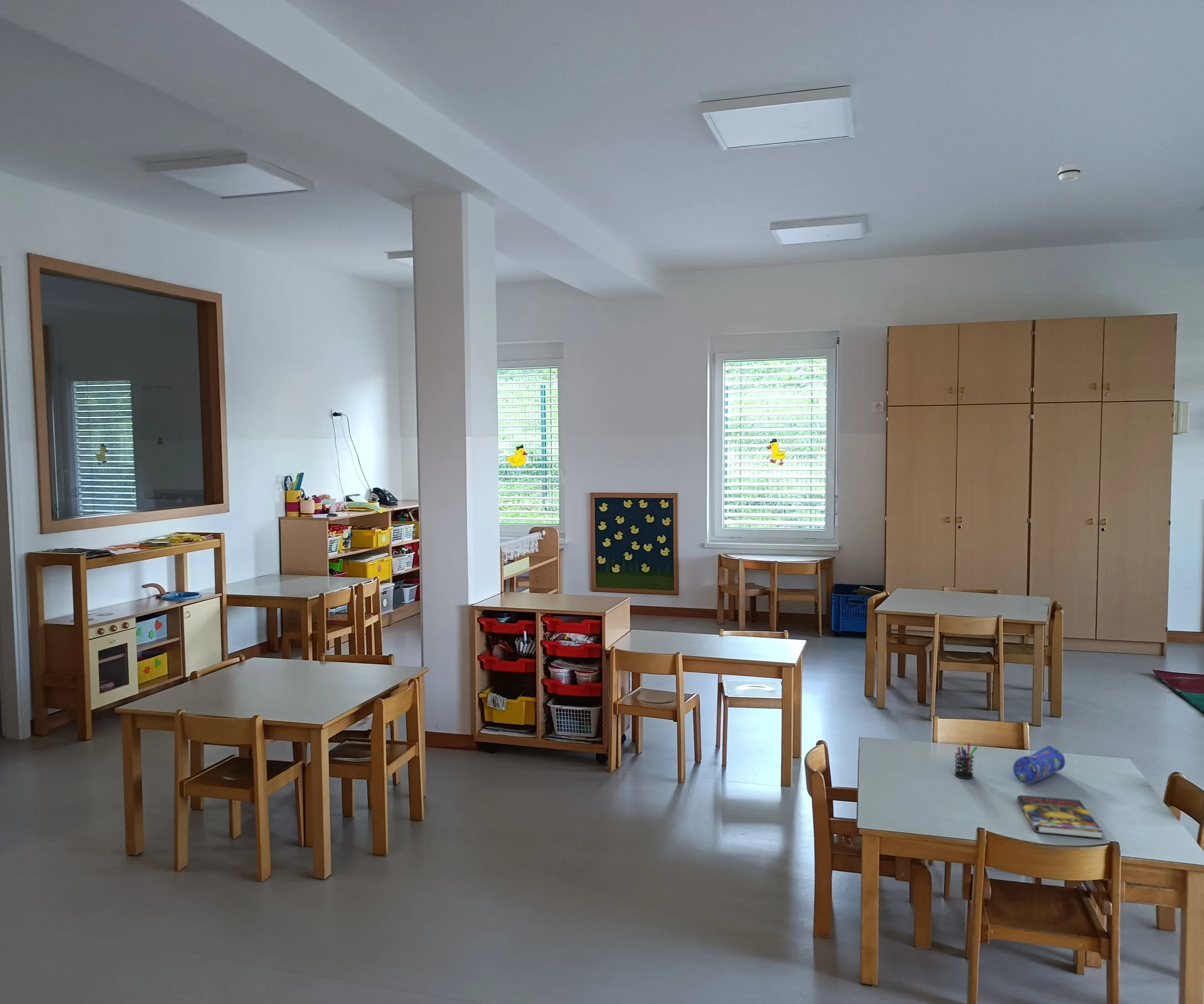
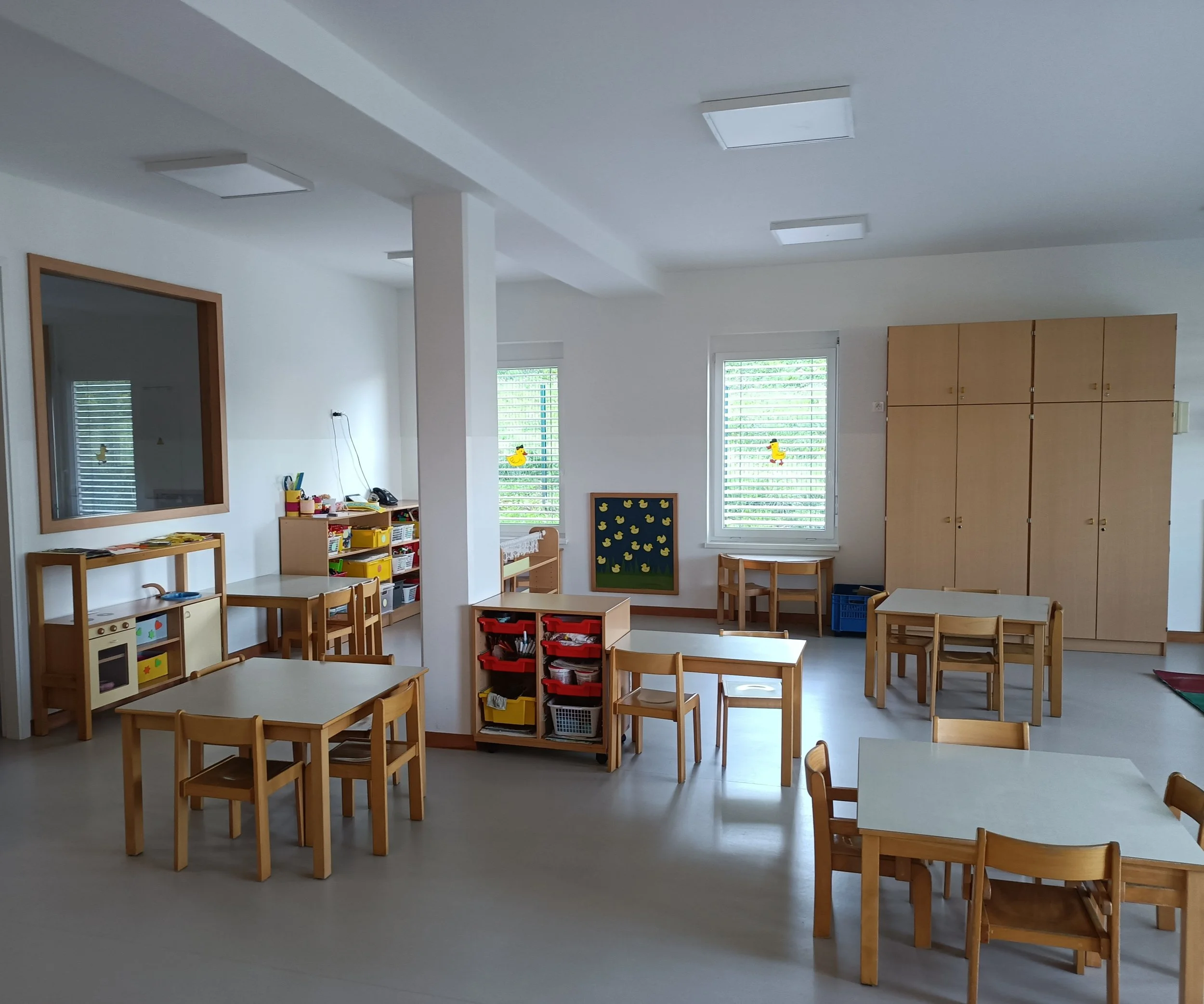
- pencil case (1039, 764)
- smoke detector (1069, 172)
- book (1058, 815)
- pen holder (967, 758)
